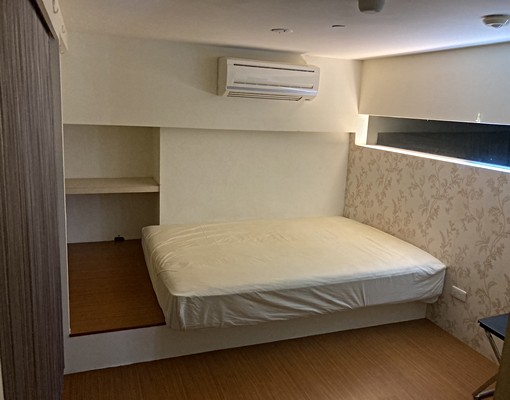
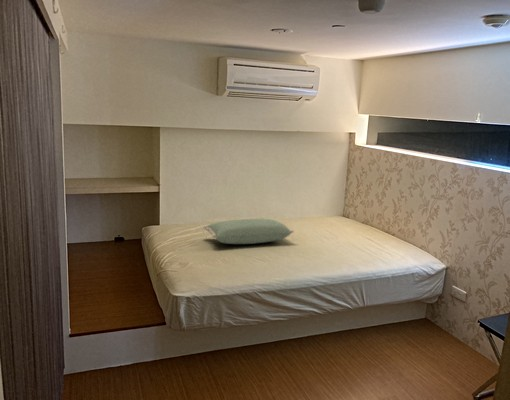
+ pillow (248, 230)
